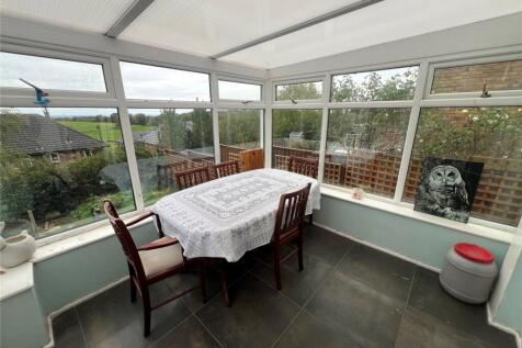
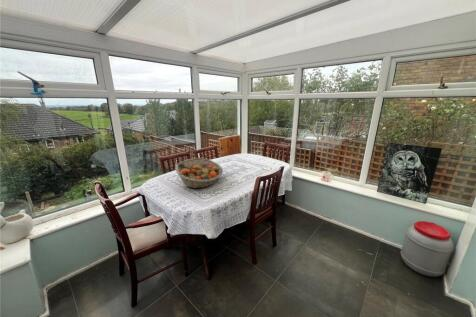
+ fruit basket (200, 172)
